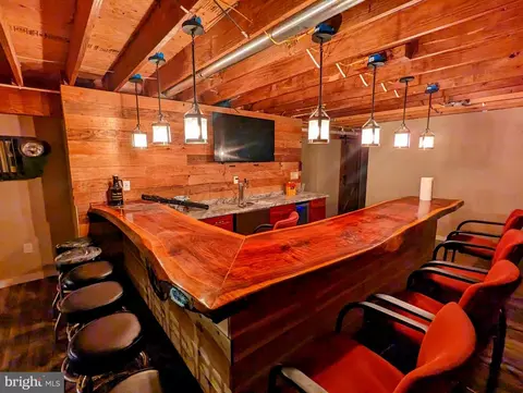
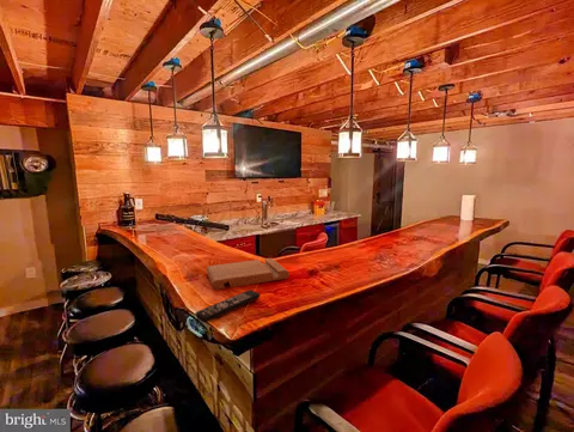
+ cutting board (246, 272)
+ remote control (230, 304)
